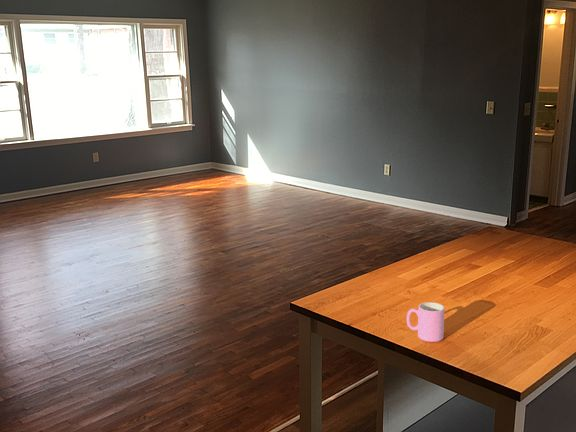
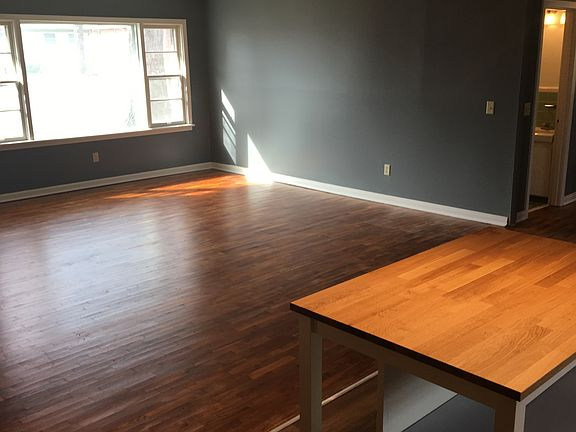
- cup (425, 321)
